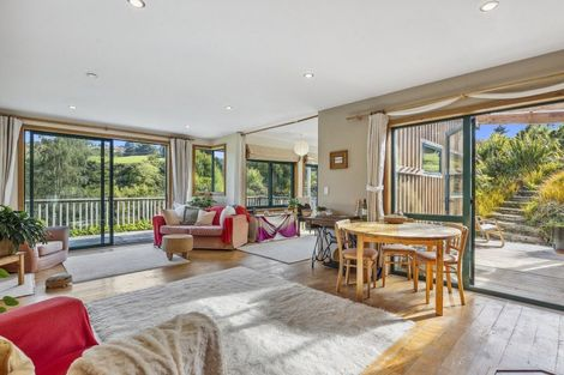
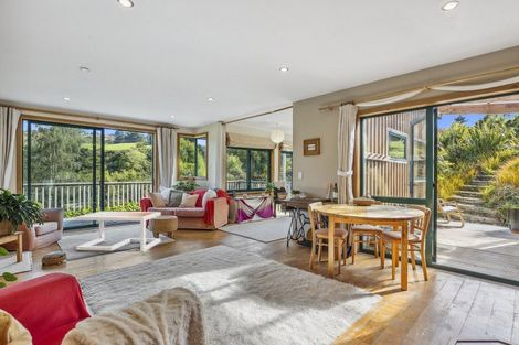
+ coffee table (120, 219)
